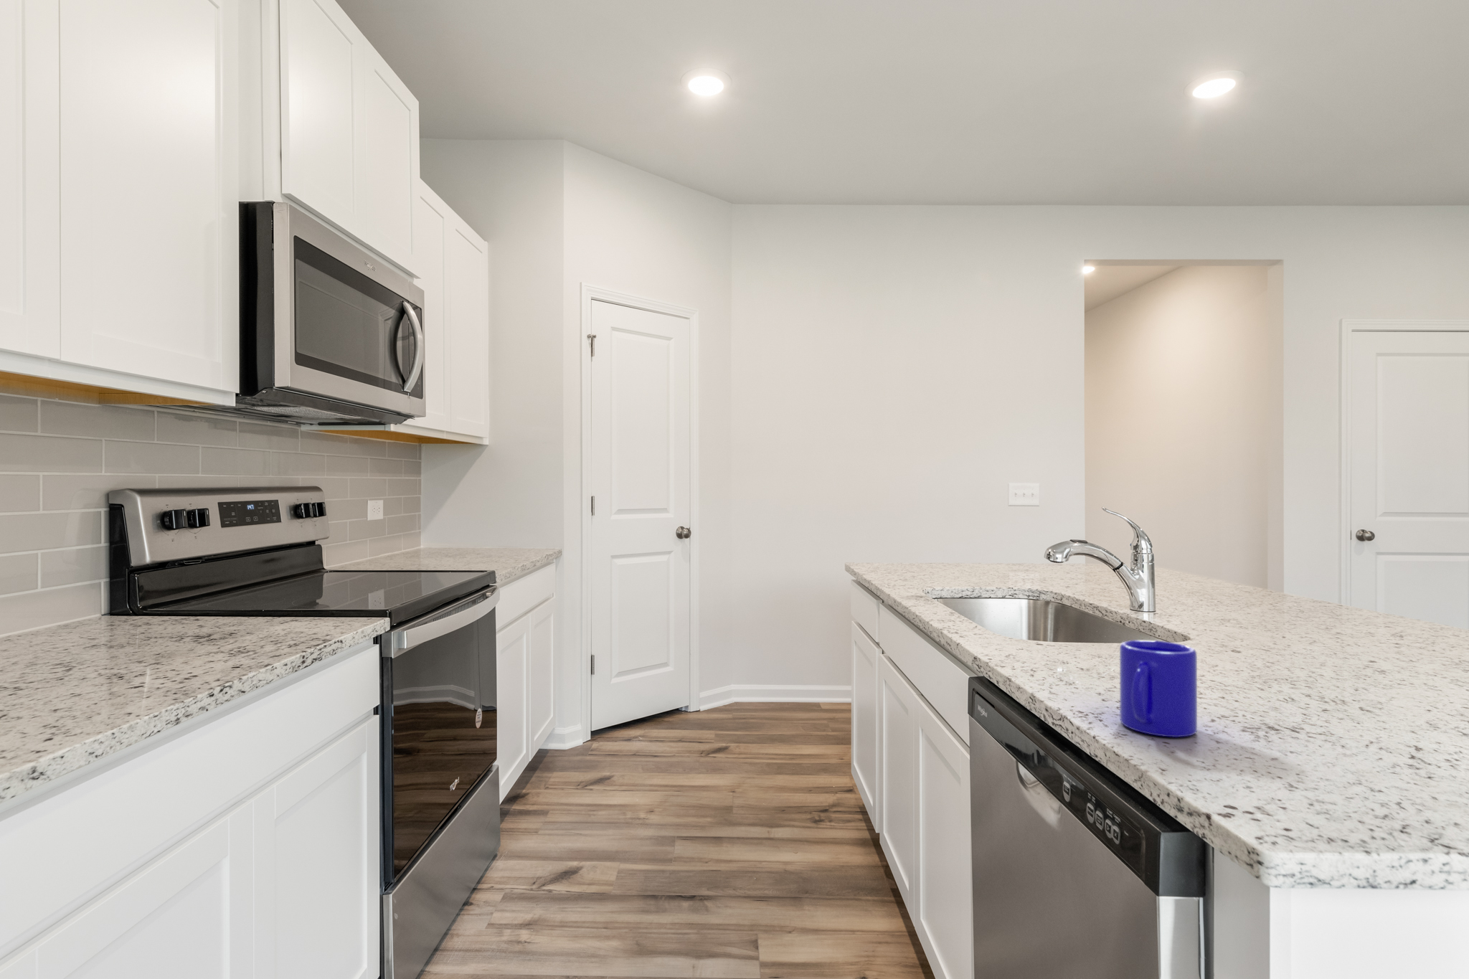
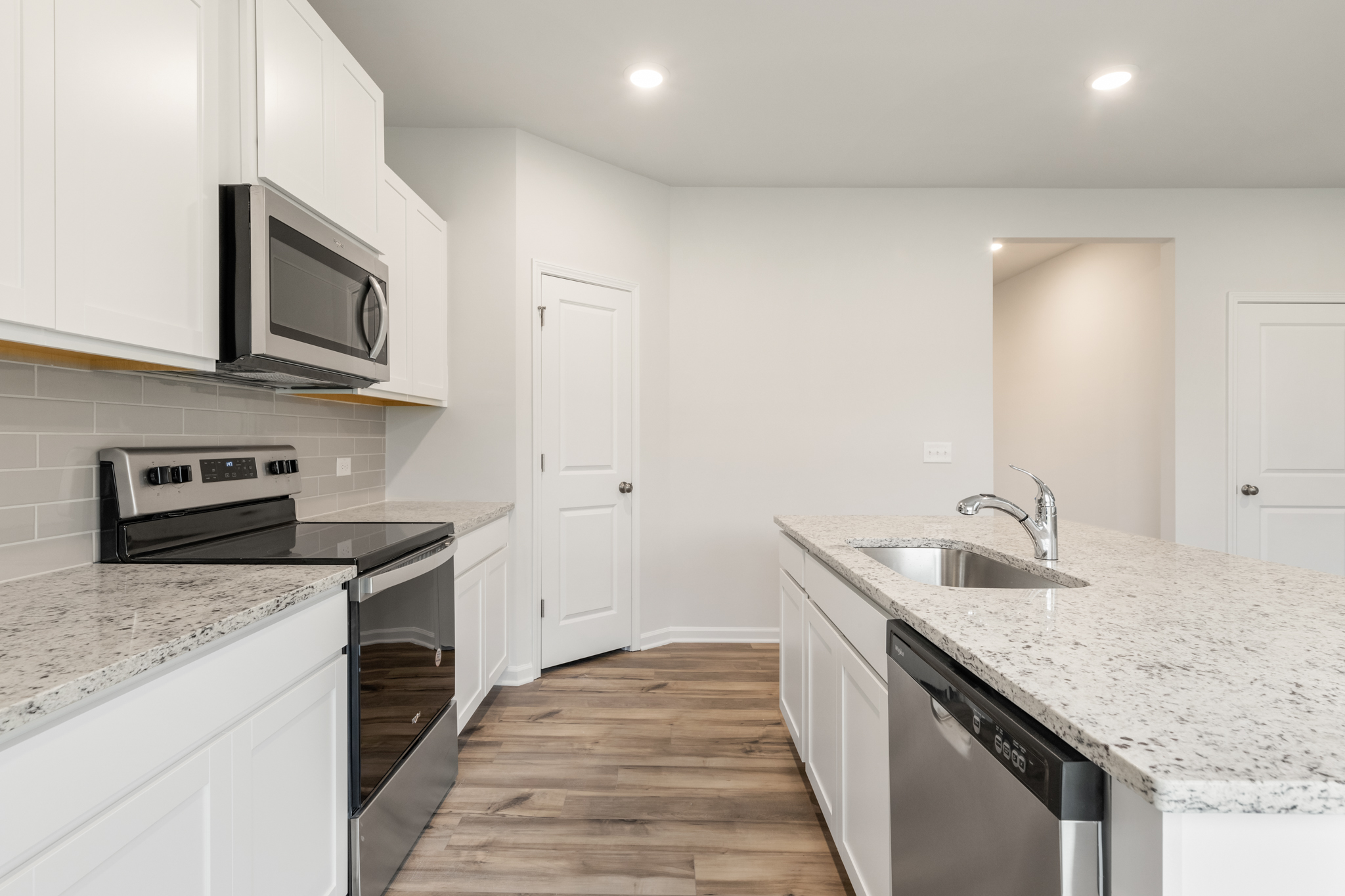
- mug (1156, 689)
